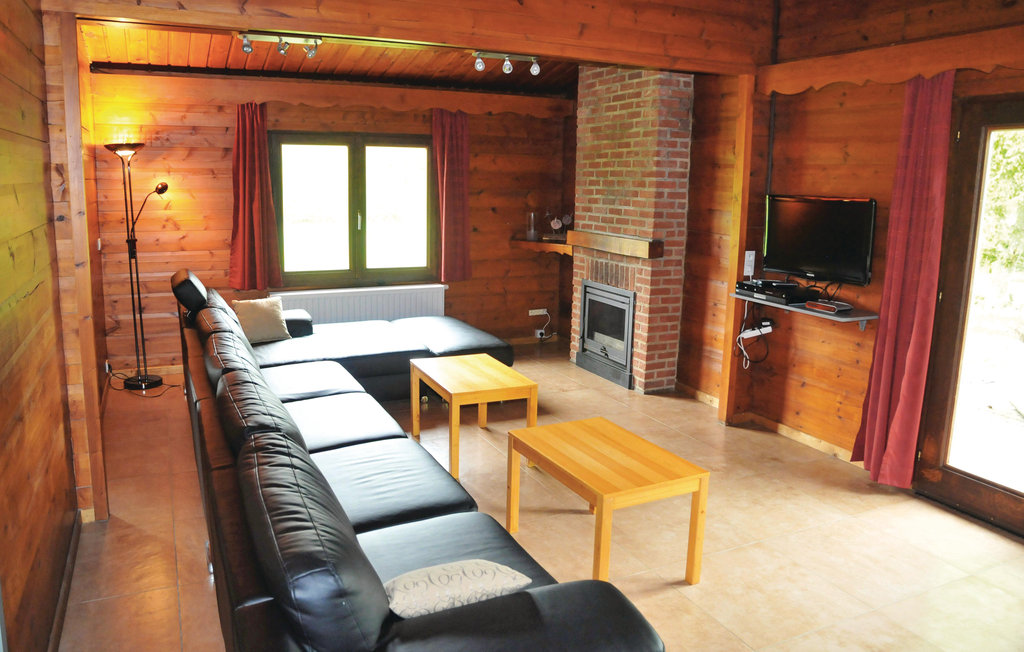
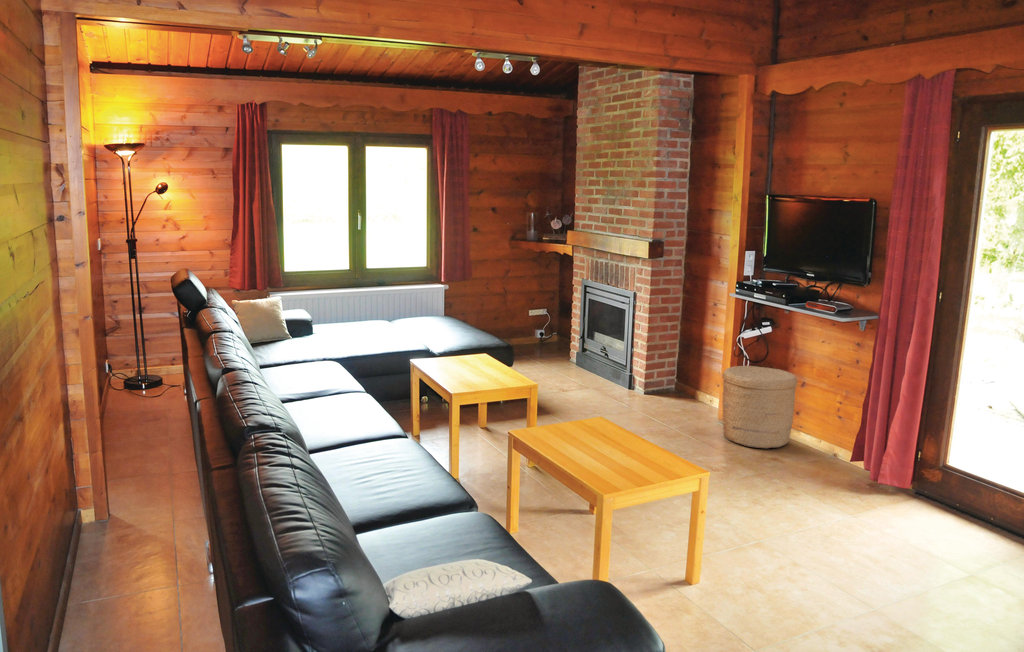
+ woven basket (757, 405)
